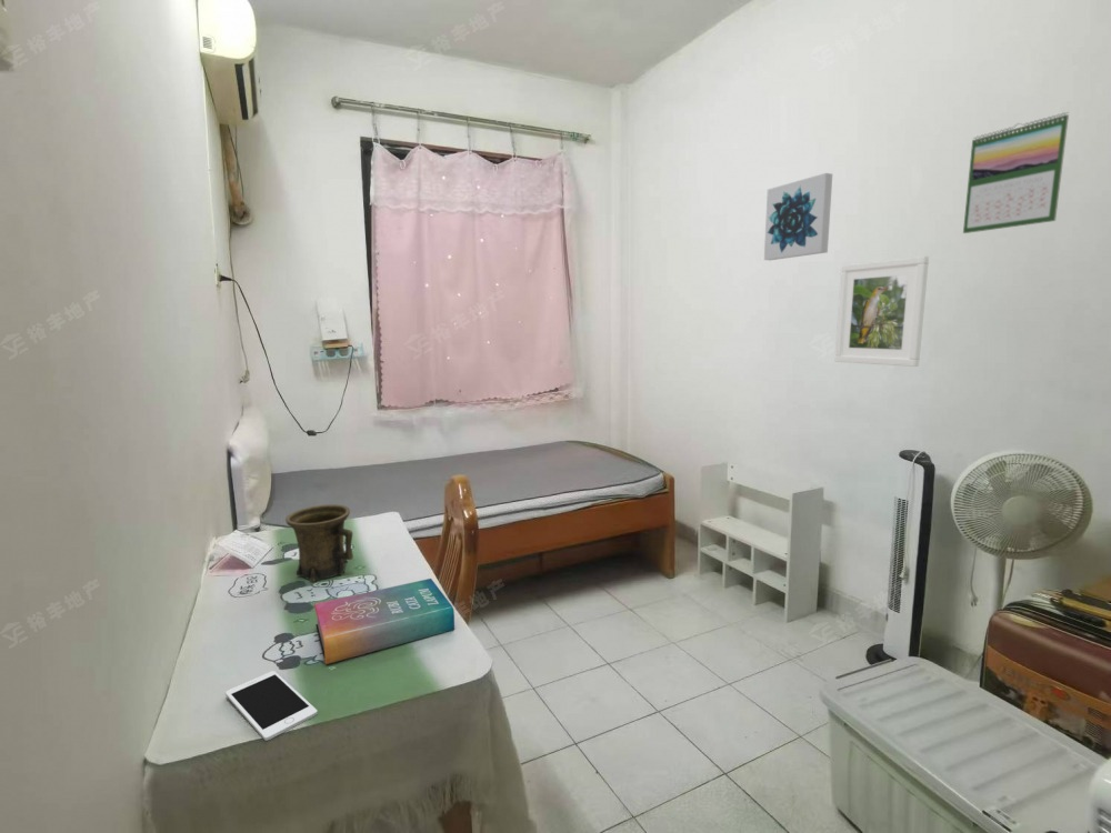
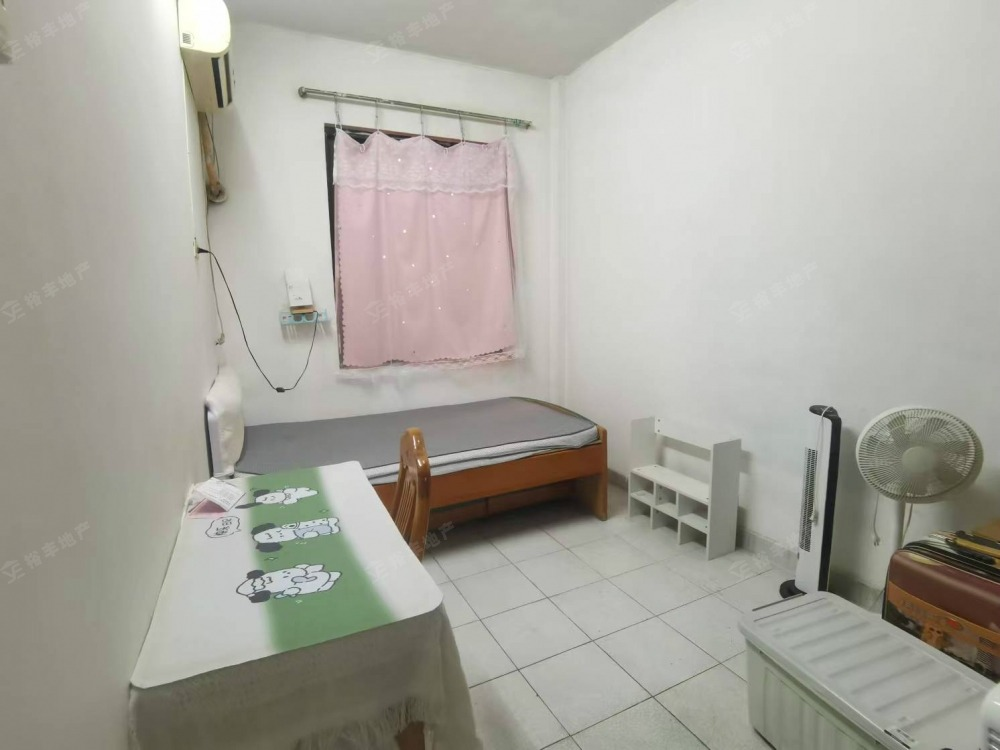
- book (383, 618)
- wall art (795, 219)
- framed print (878, 312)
- cell phone (270, 702)
- calendar (1012, 175)
- mug (321, 542)
